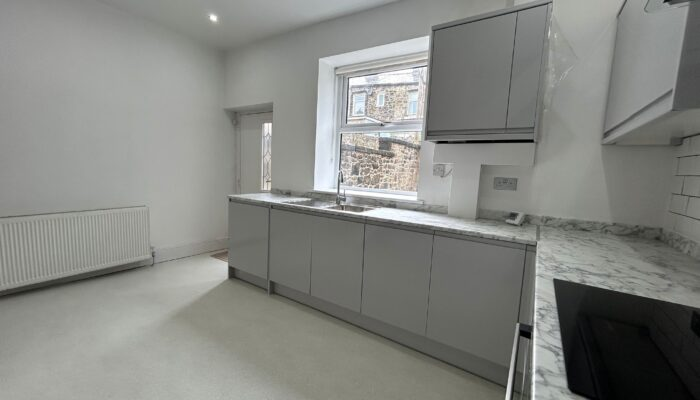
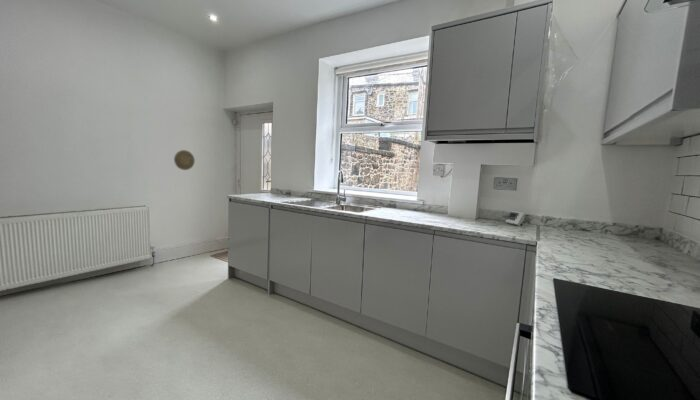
+ decorative plate (185, 160)
